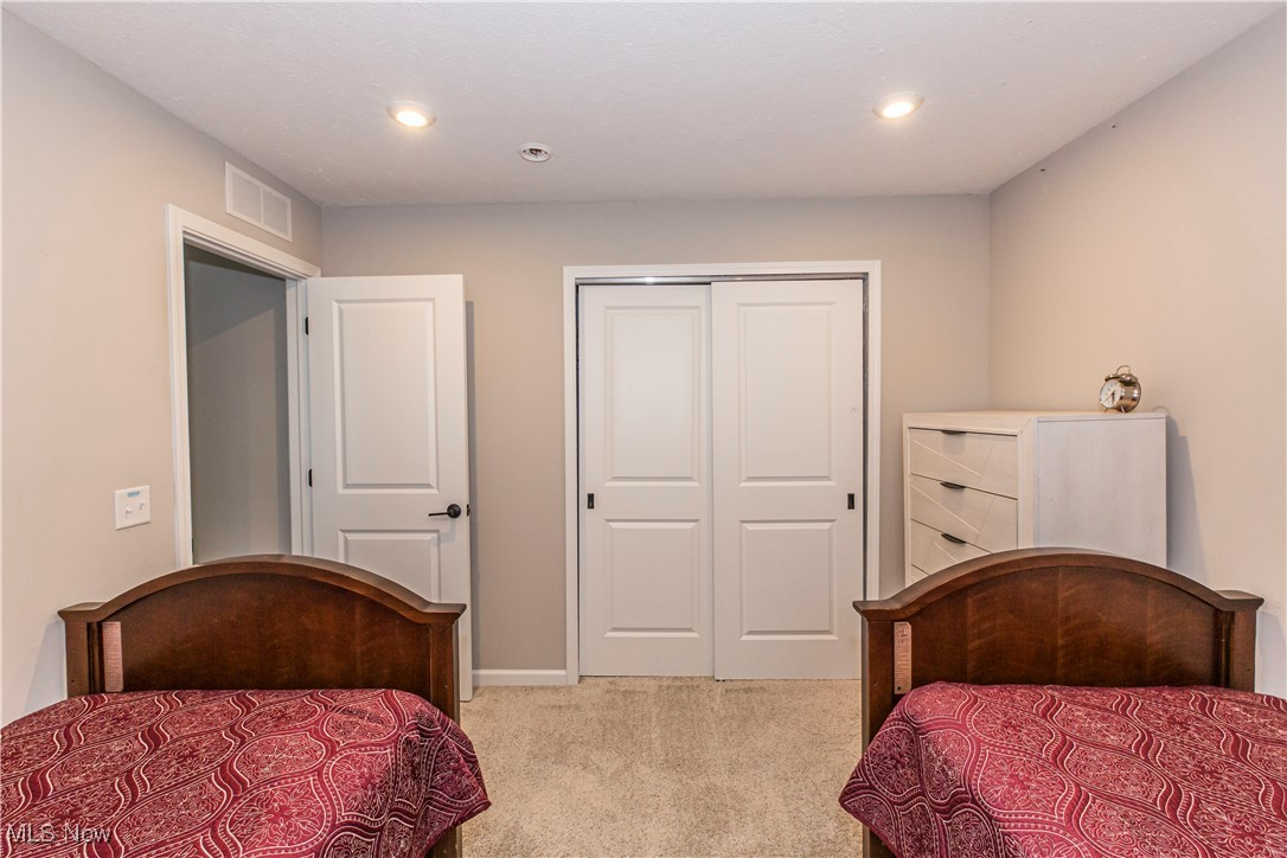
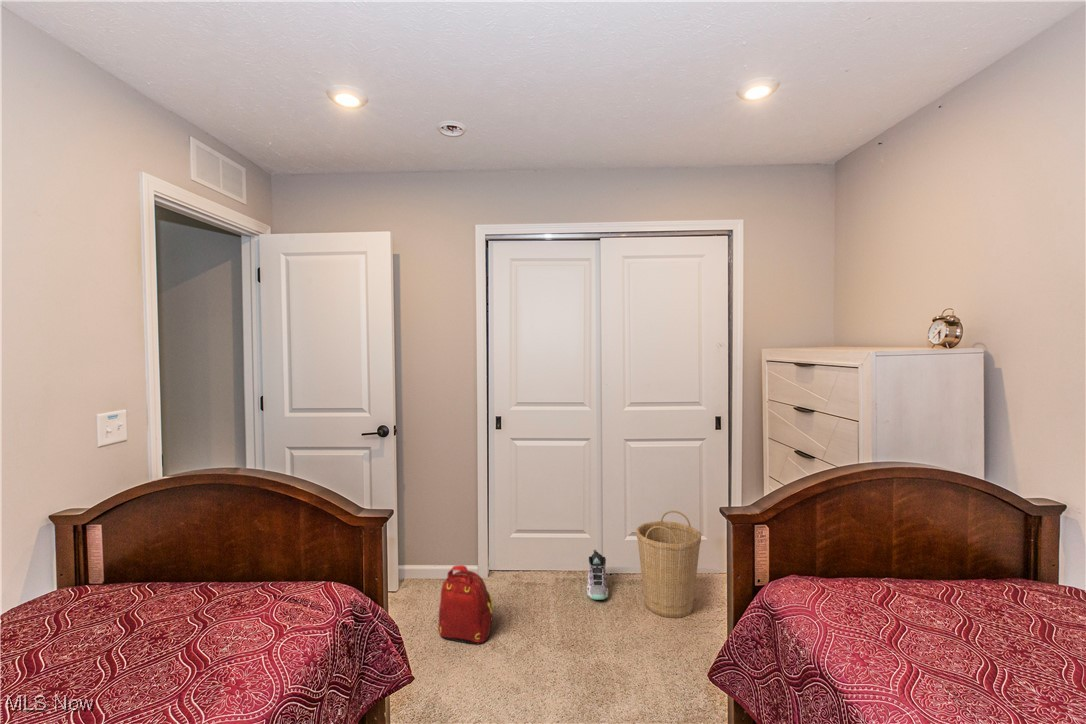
+ sneaker (596, 570)
+ backpack (466, 596)
+ basket (668, 561)
